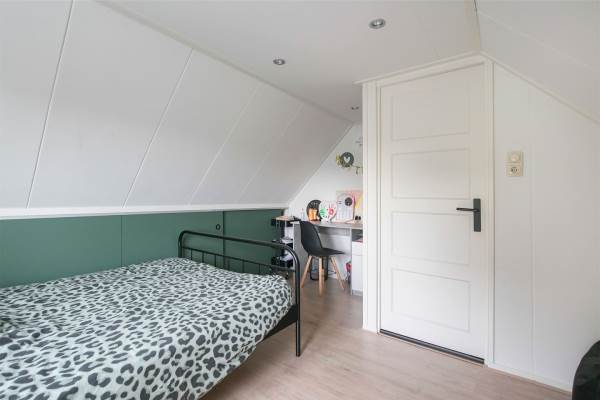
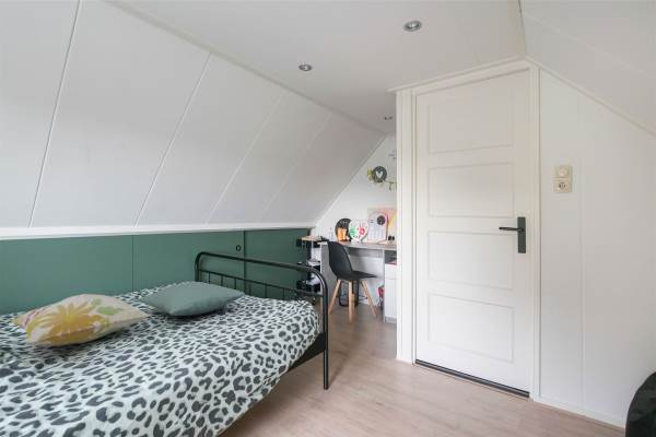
+ pillow (191, 297)
+ decorative pillow (82, 318)
